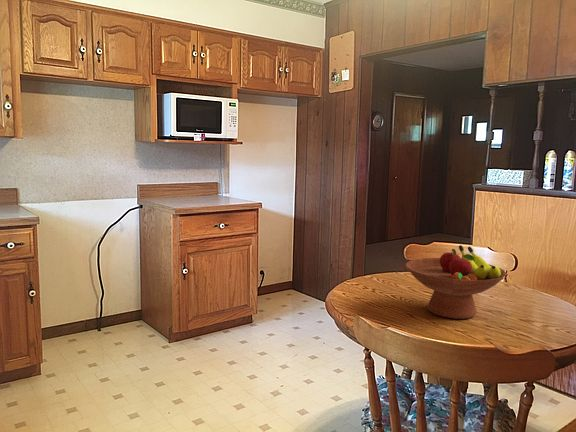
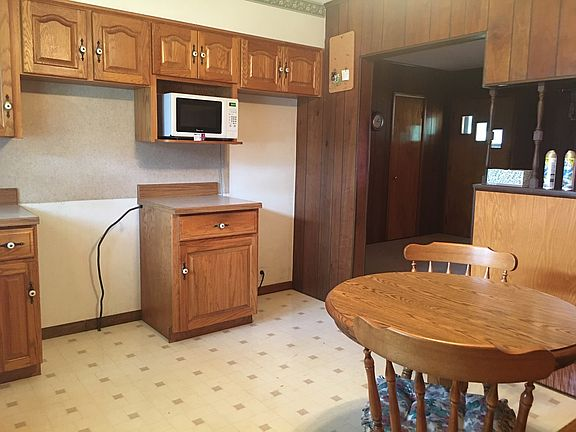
- fruit bowl (453, 281)
